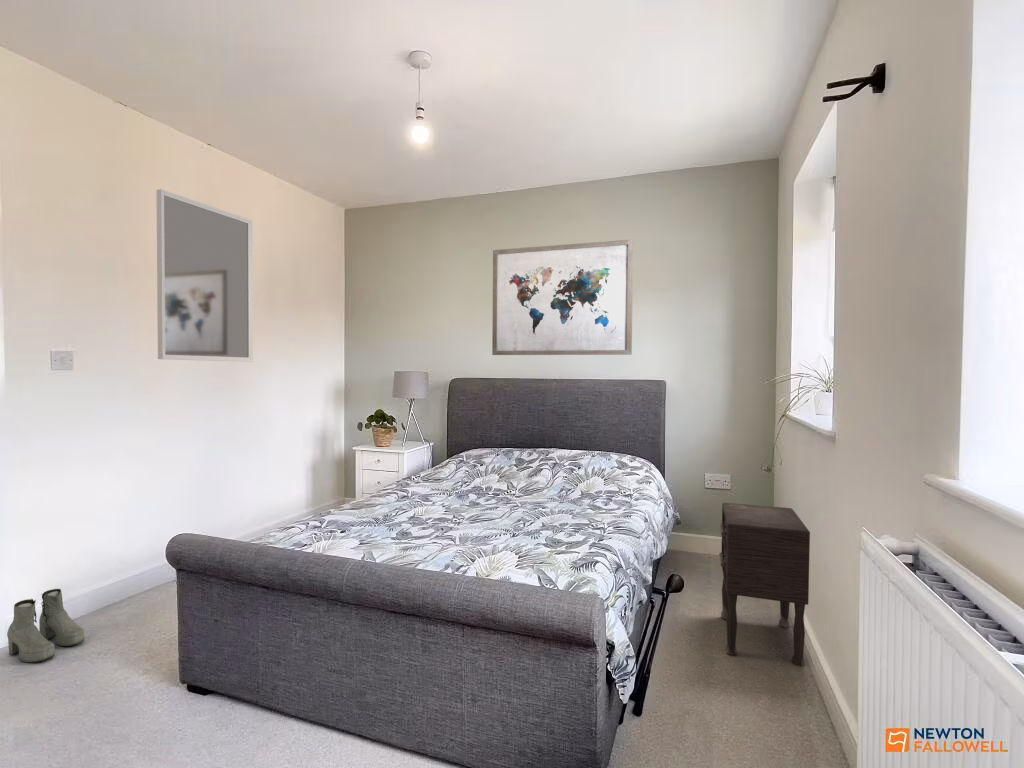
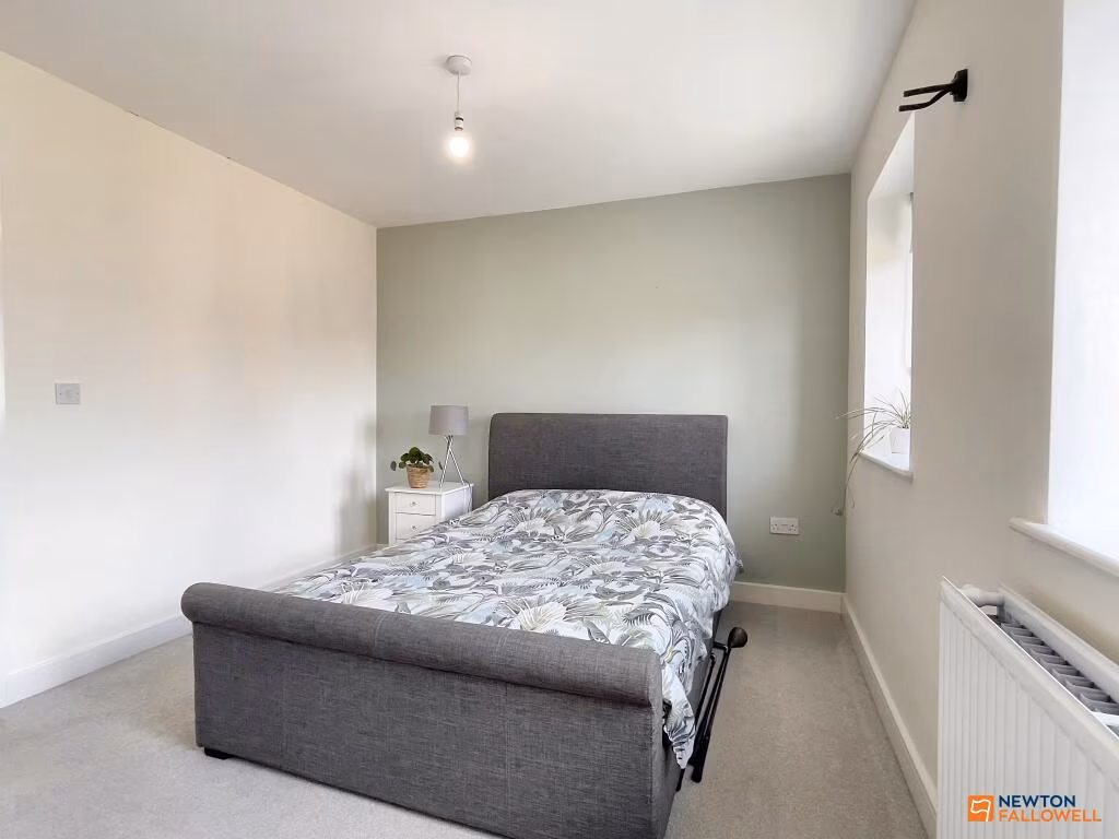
- home mirror (209, 283)
- boots (46, 622)
- wall art (559, 300)
- nightstand (758, 576)
